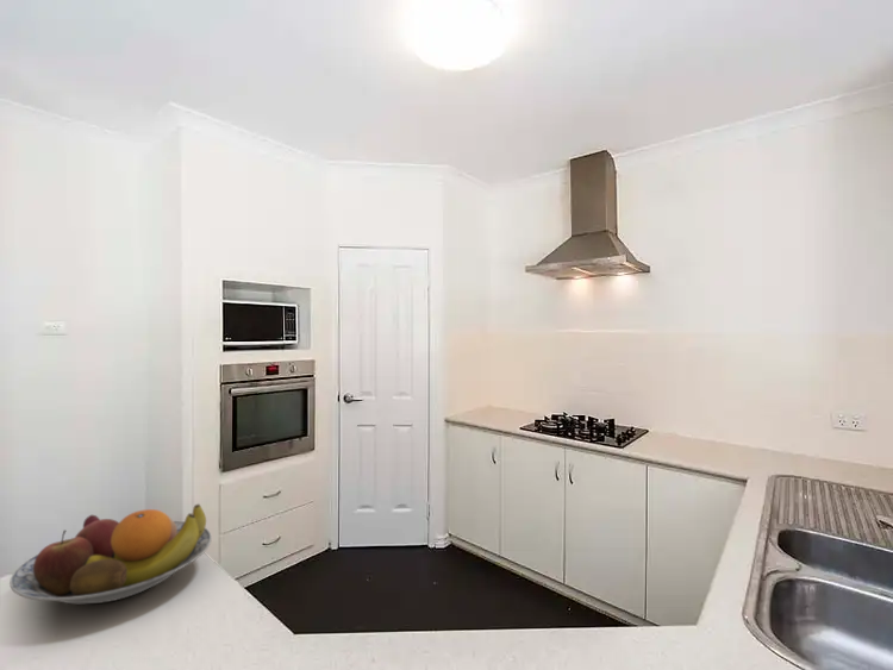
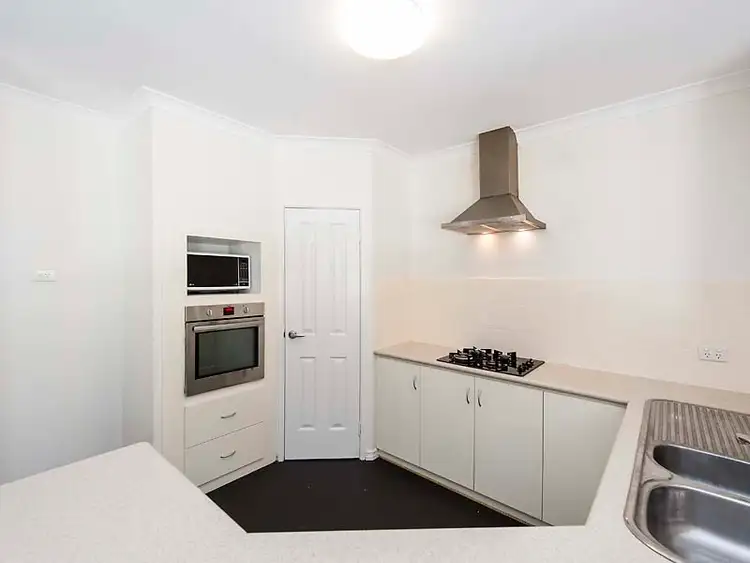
- fruit bowl (120, 546)
